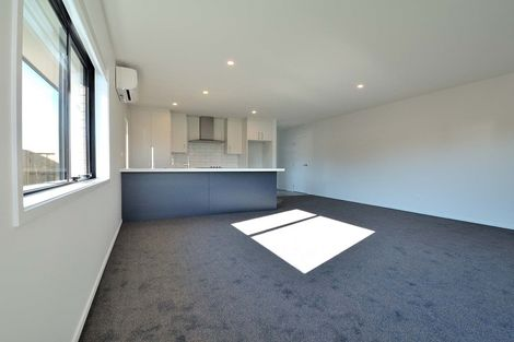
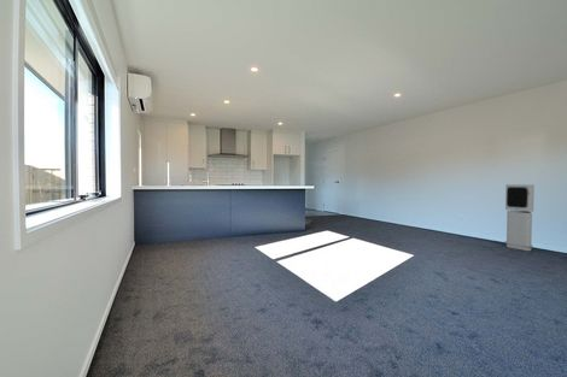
+ air purifier (522, 216)
